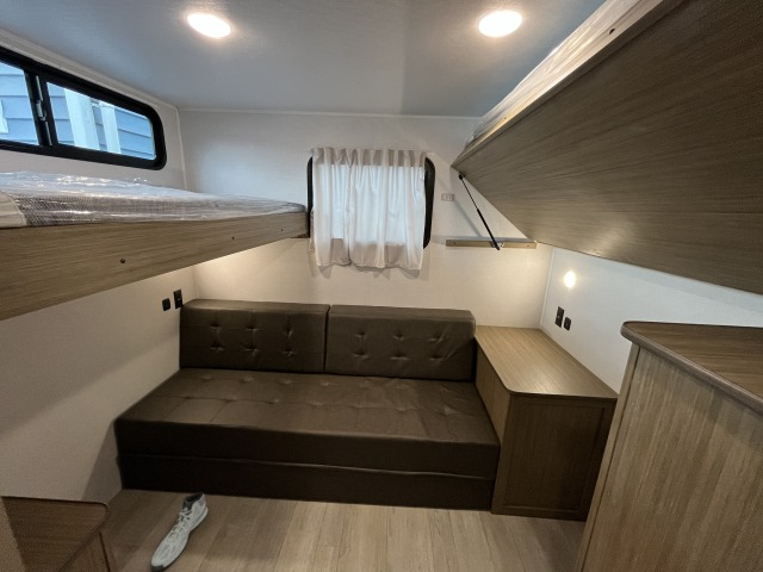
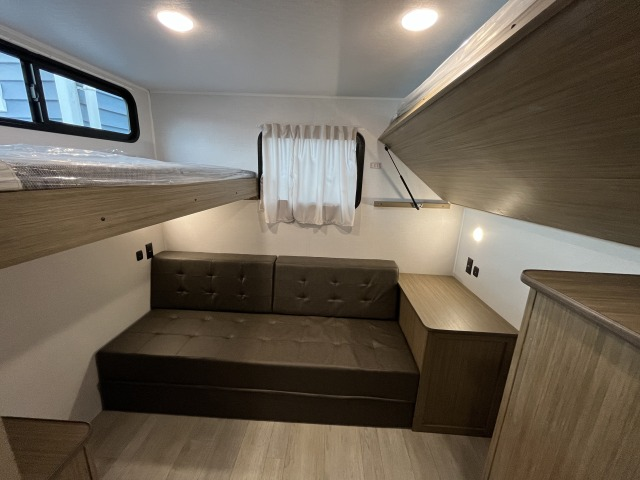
- sneaker (179, 523)
